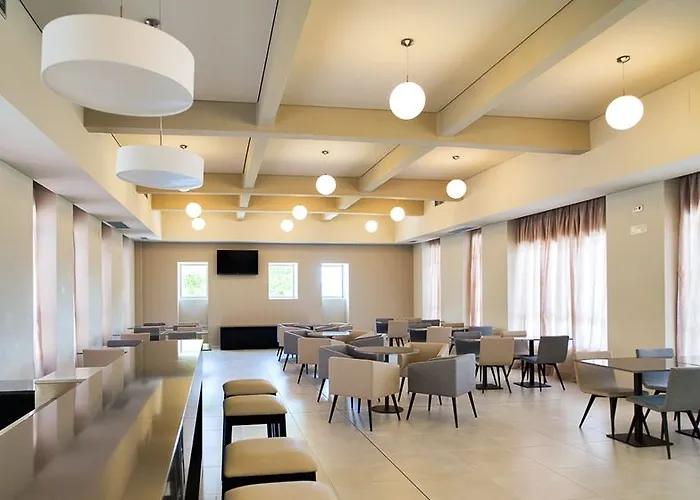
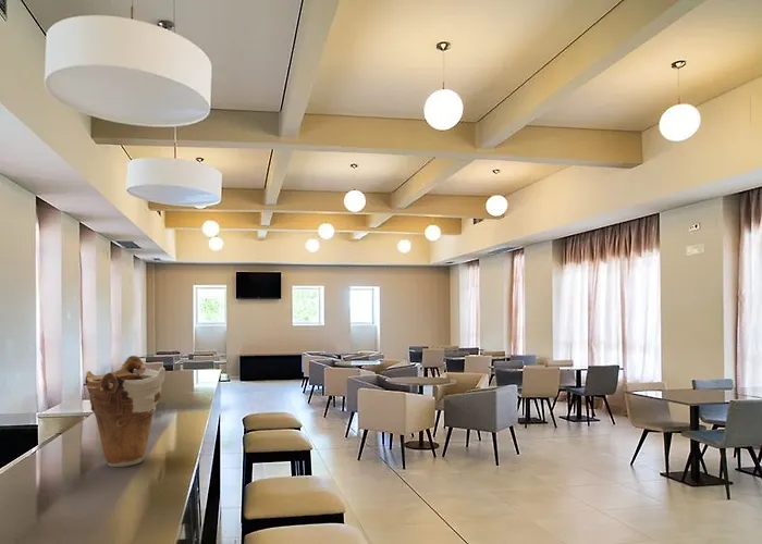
+ vase (126, 410)
